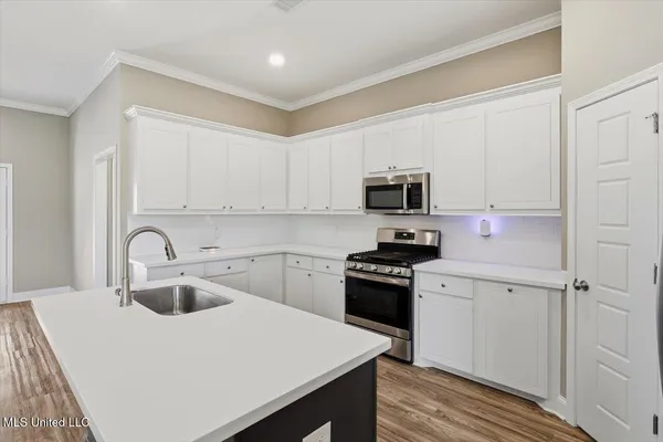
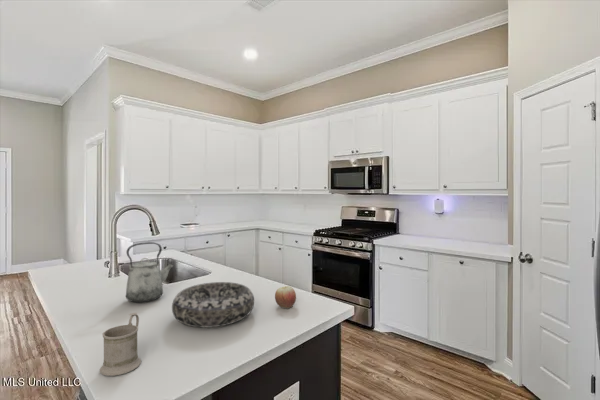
+ kettle (151, 270)
+ decorative bowl (214, 303)
+ apple (285, 296)
+ mug (125, 340)
